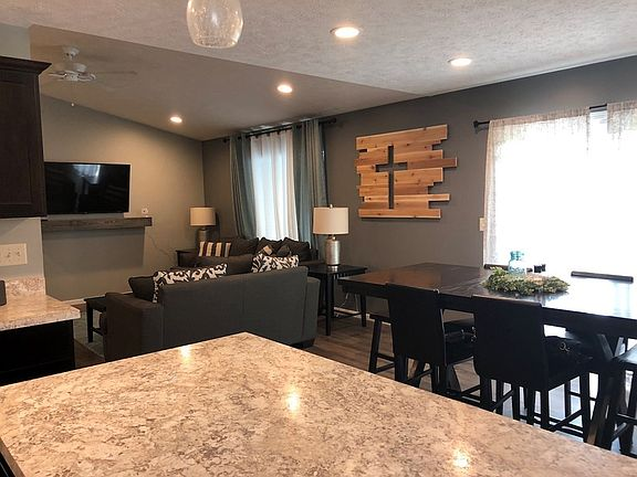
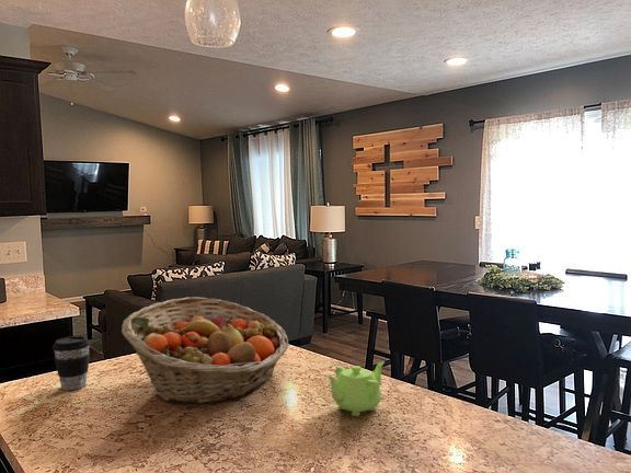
+ fruit basket (210, 344)
+ teapot (357, 387)
+ coffee cup (72, 362)
